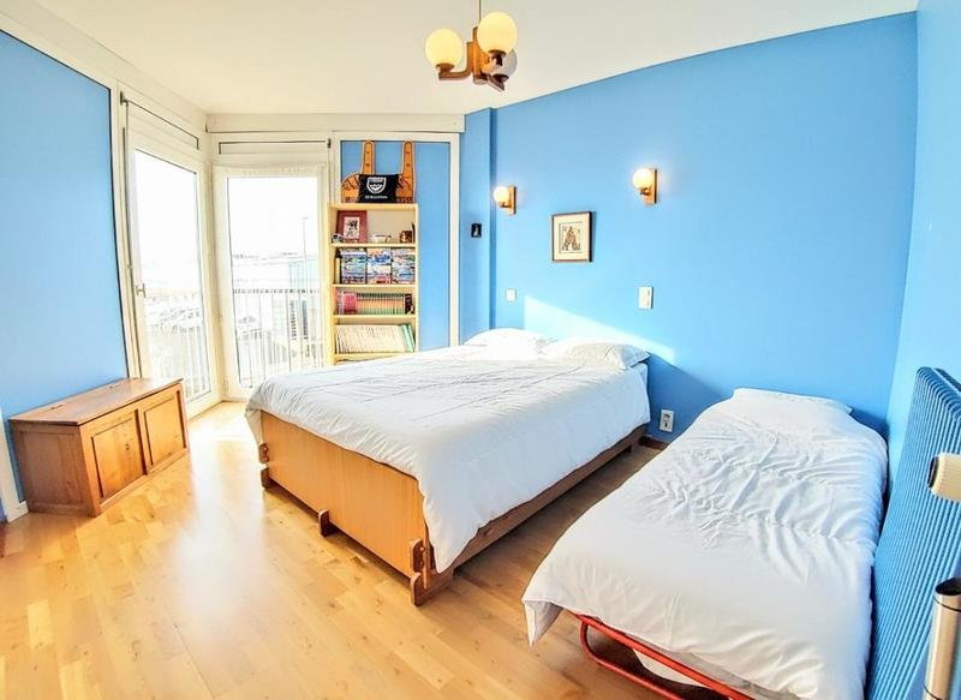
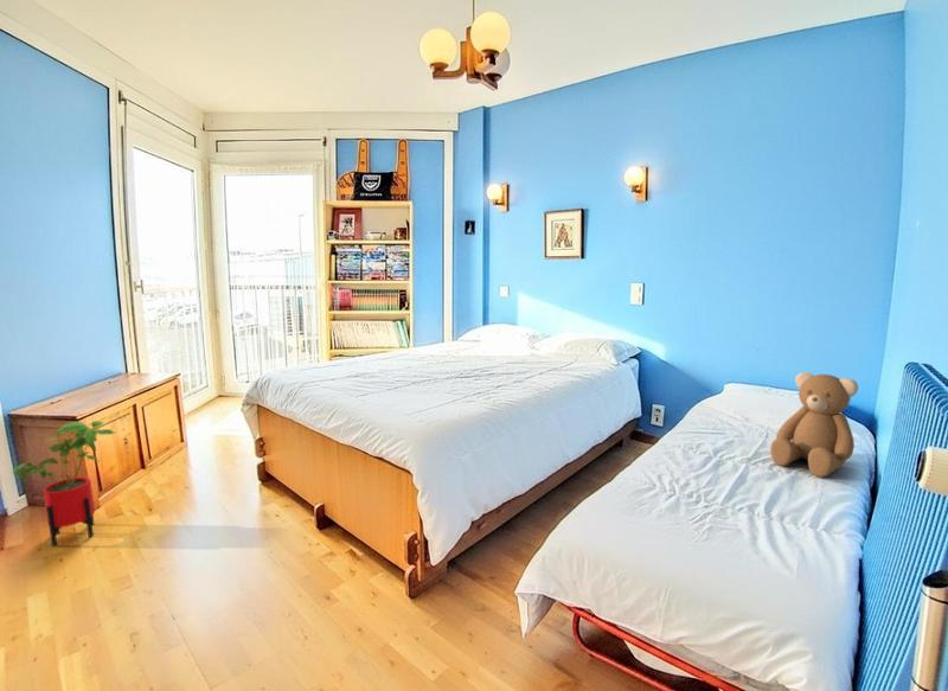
+ house plant (68, 479)
+ teddy bear (815, 420)
